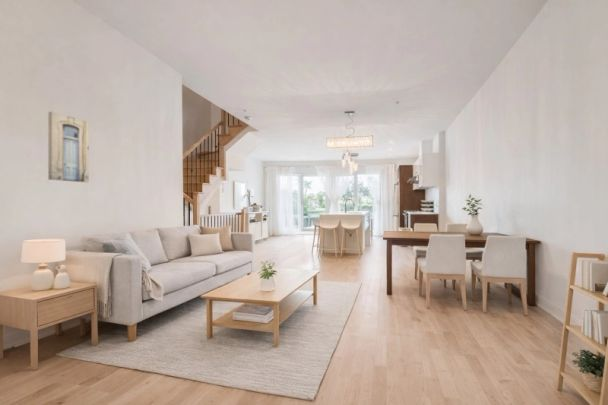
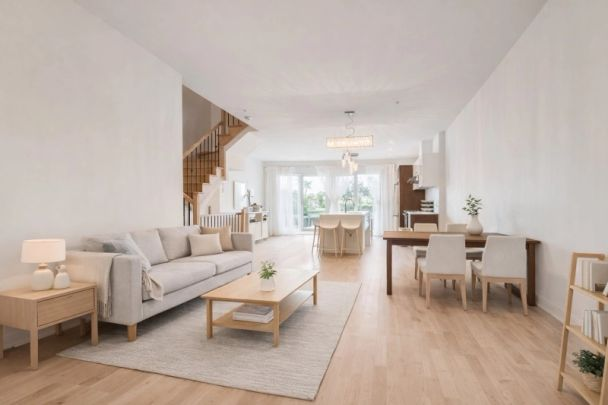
- wall art (69, 149)
